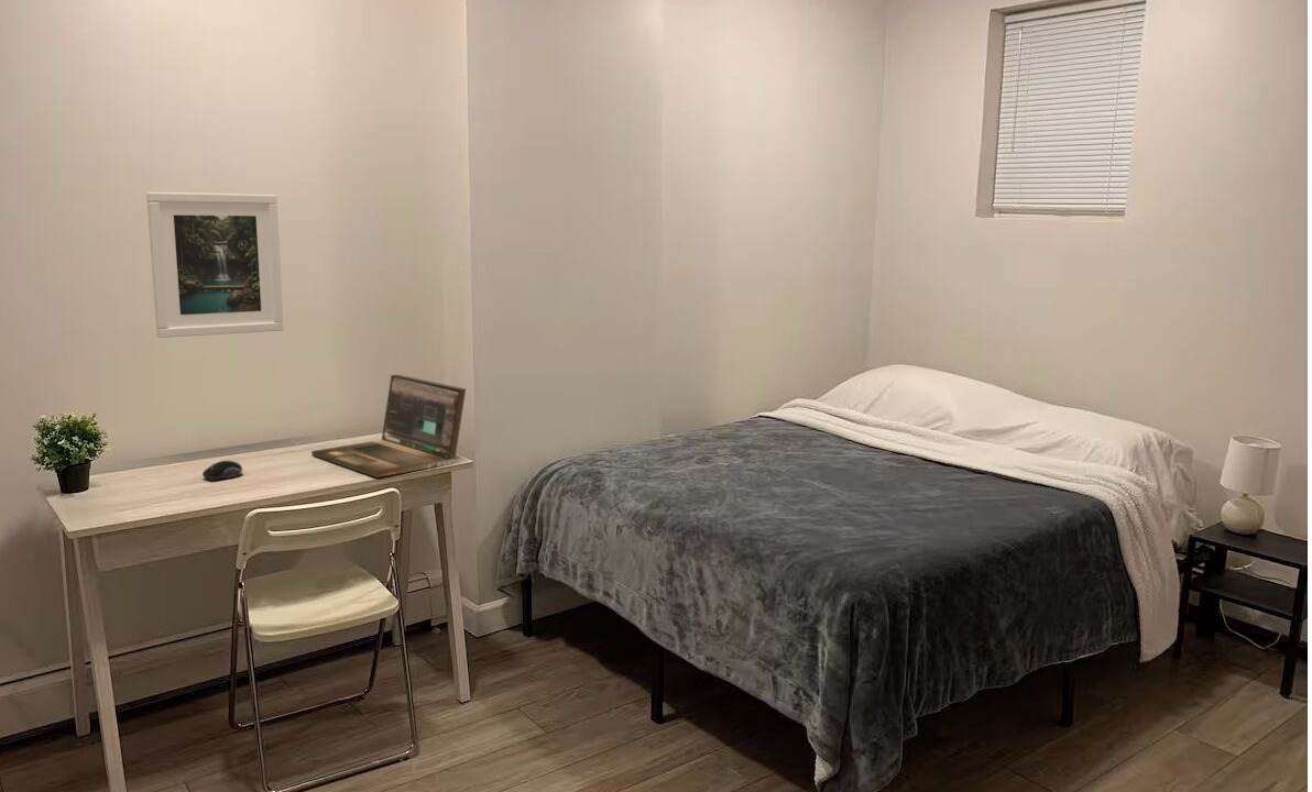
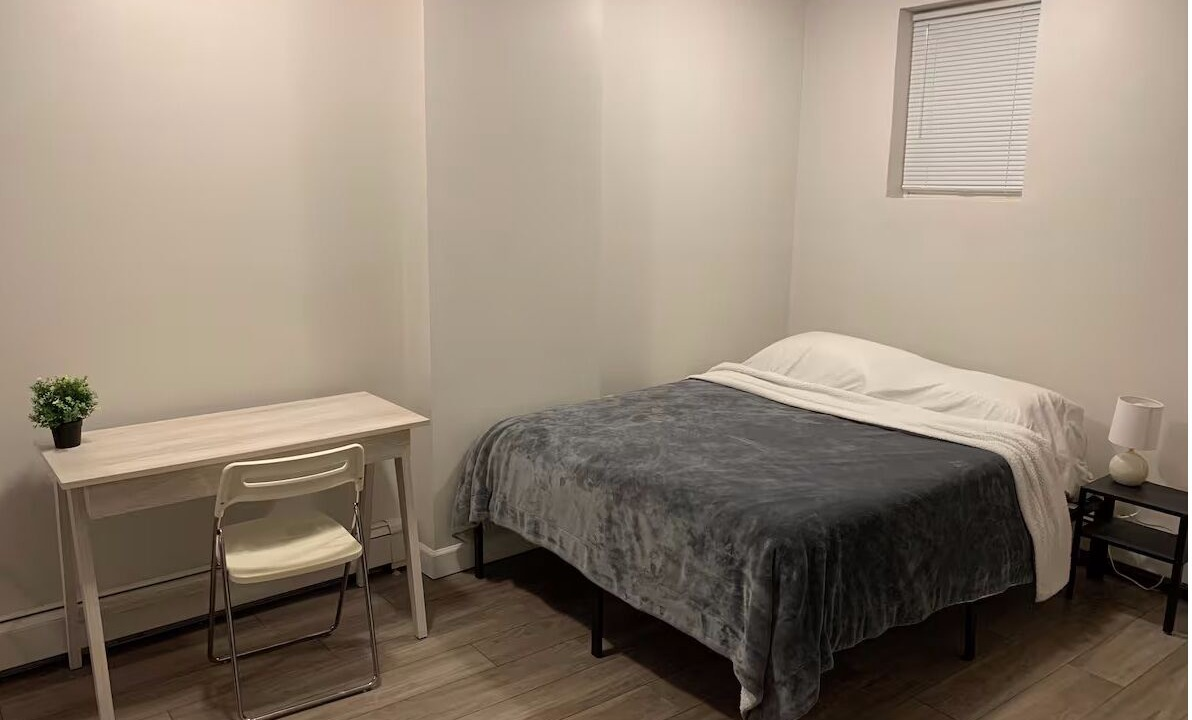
- computer mouse (223, 469)
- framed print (218, 264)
- laptop (387, 421)
